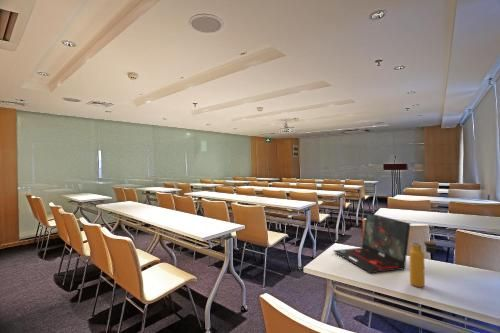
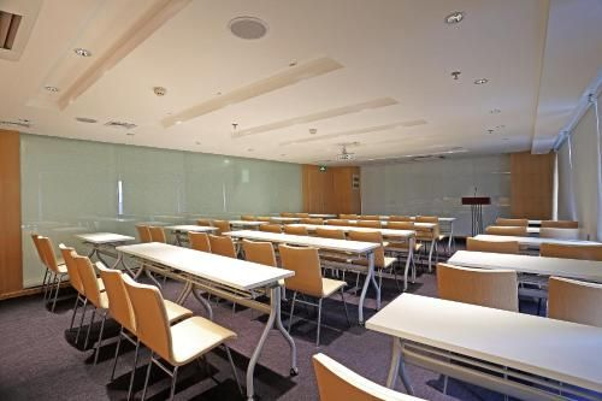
- water bottle (423, 261)
- laptop (368, 239)
